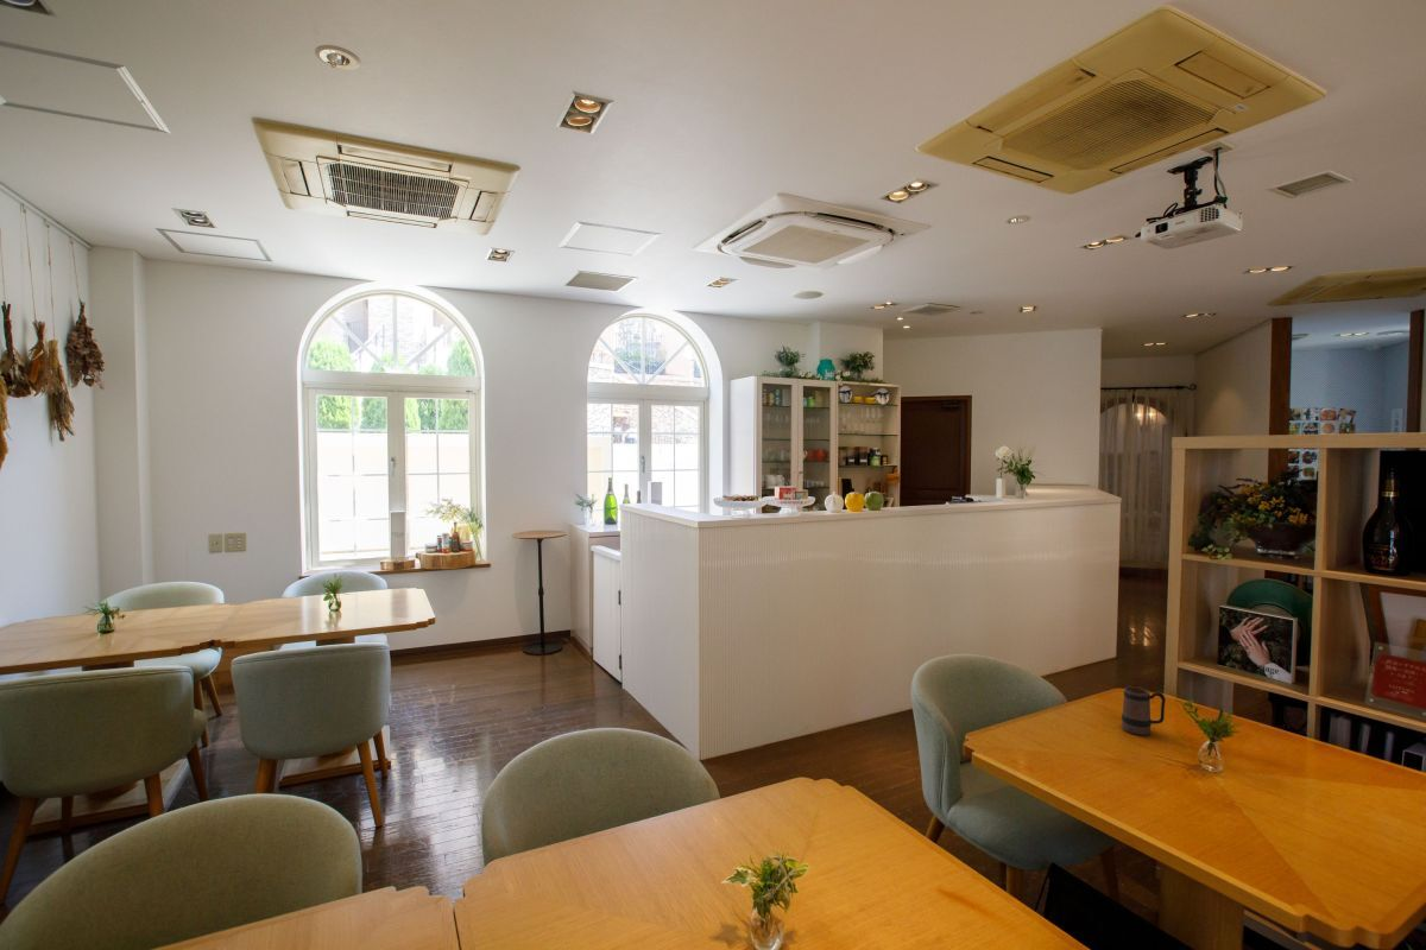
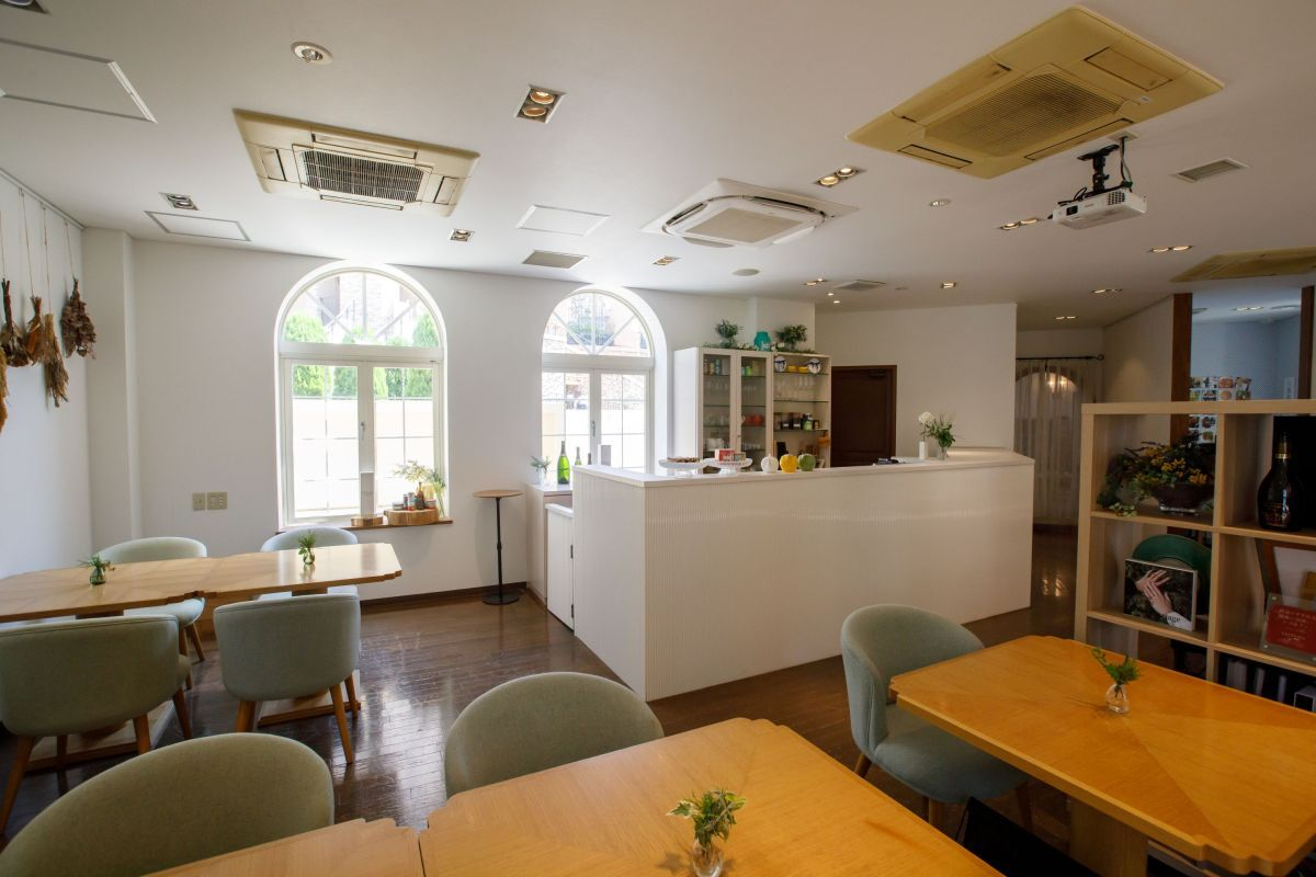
- mug (1143, 710)
